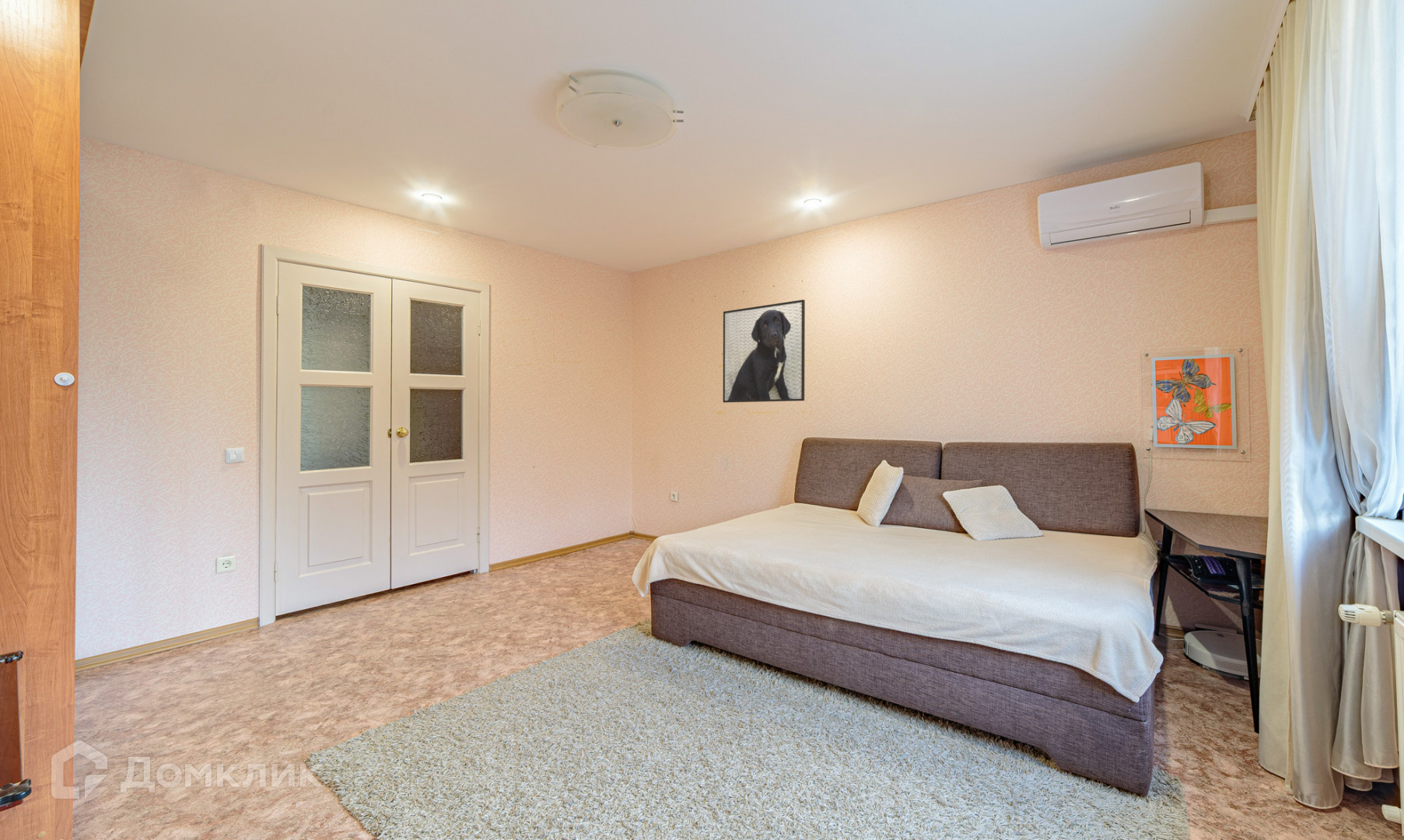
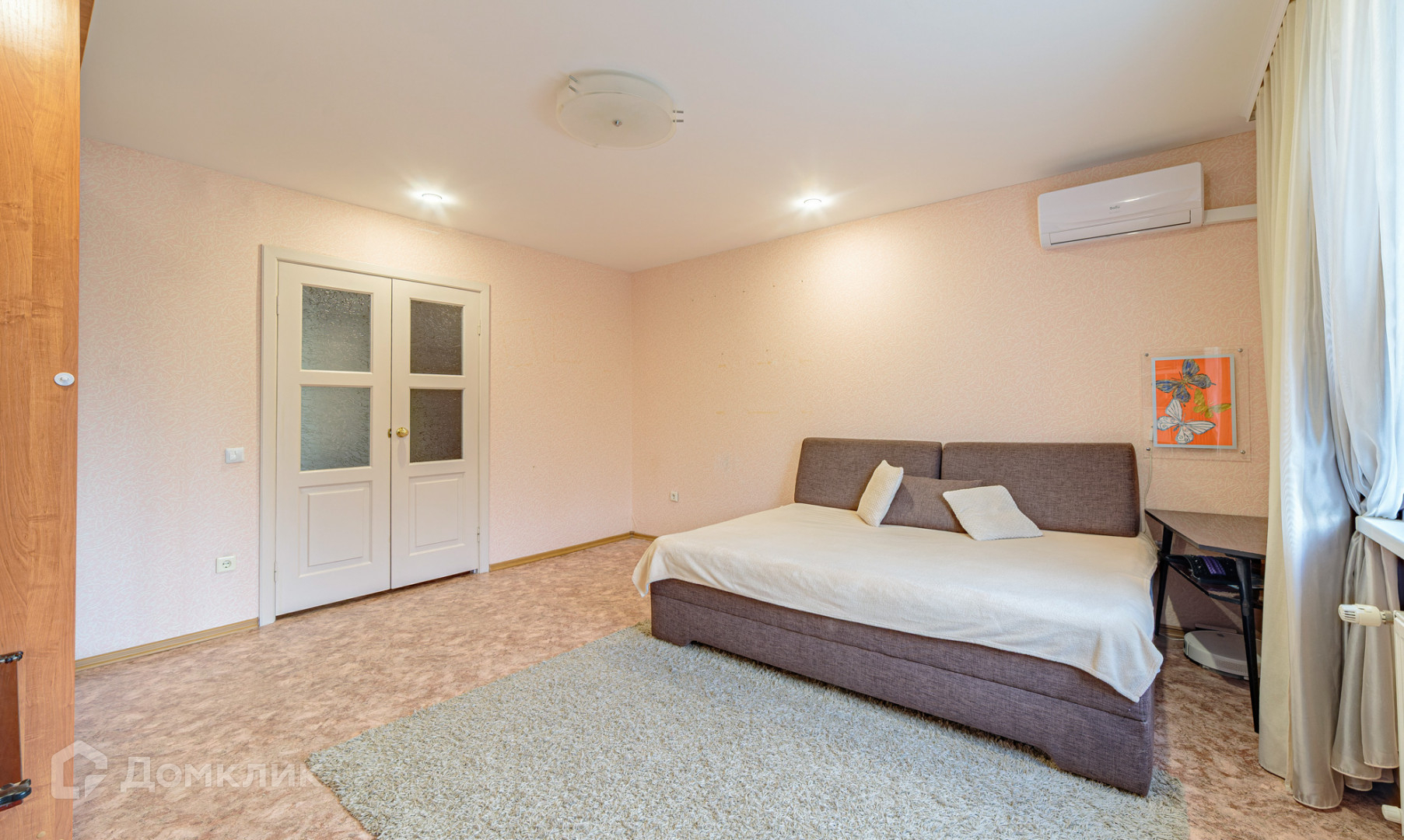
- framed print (762, 353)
